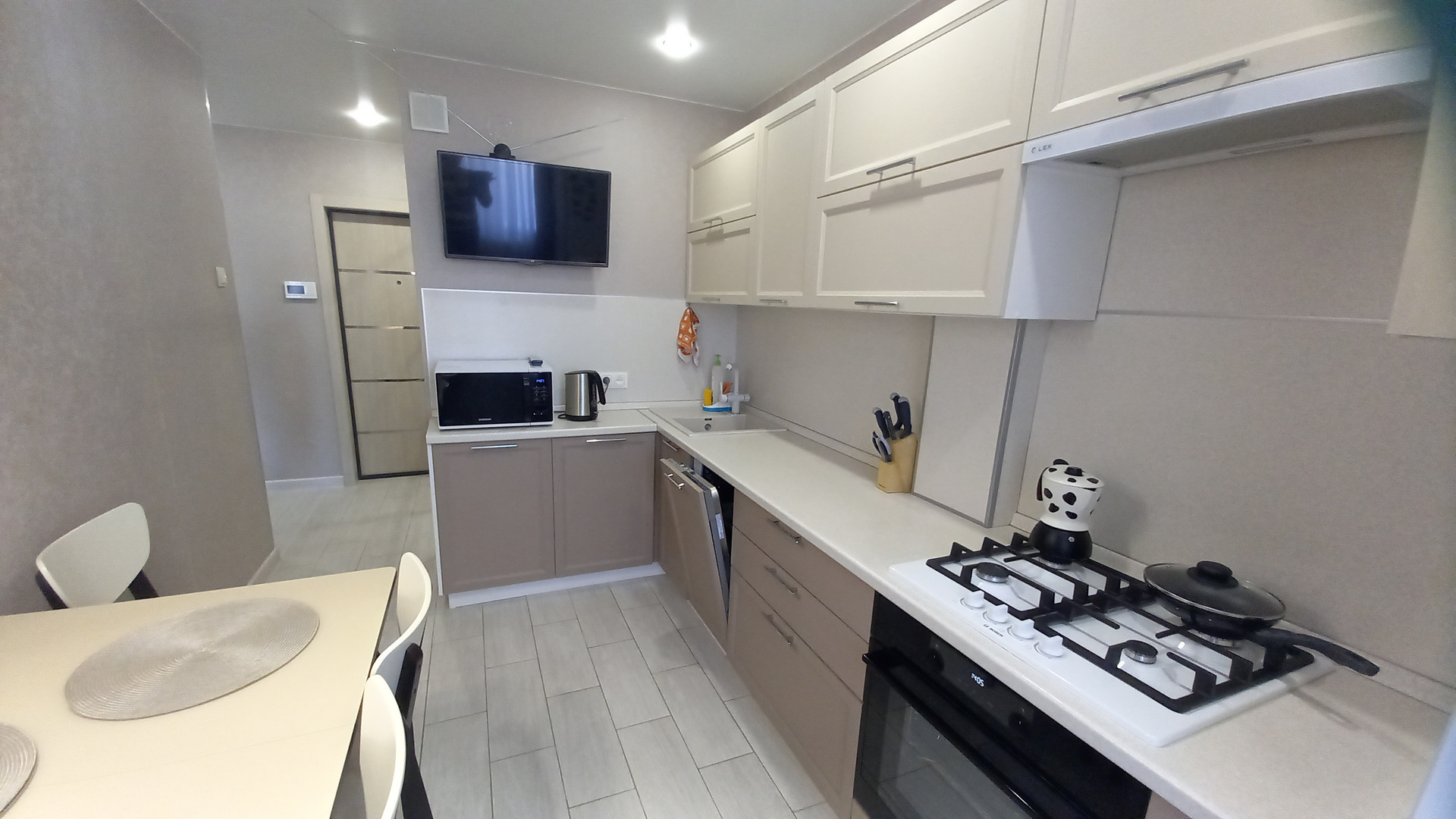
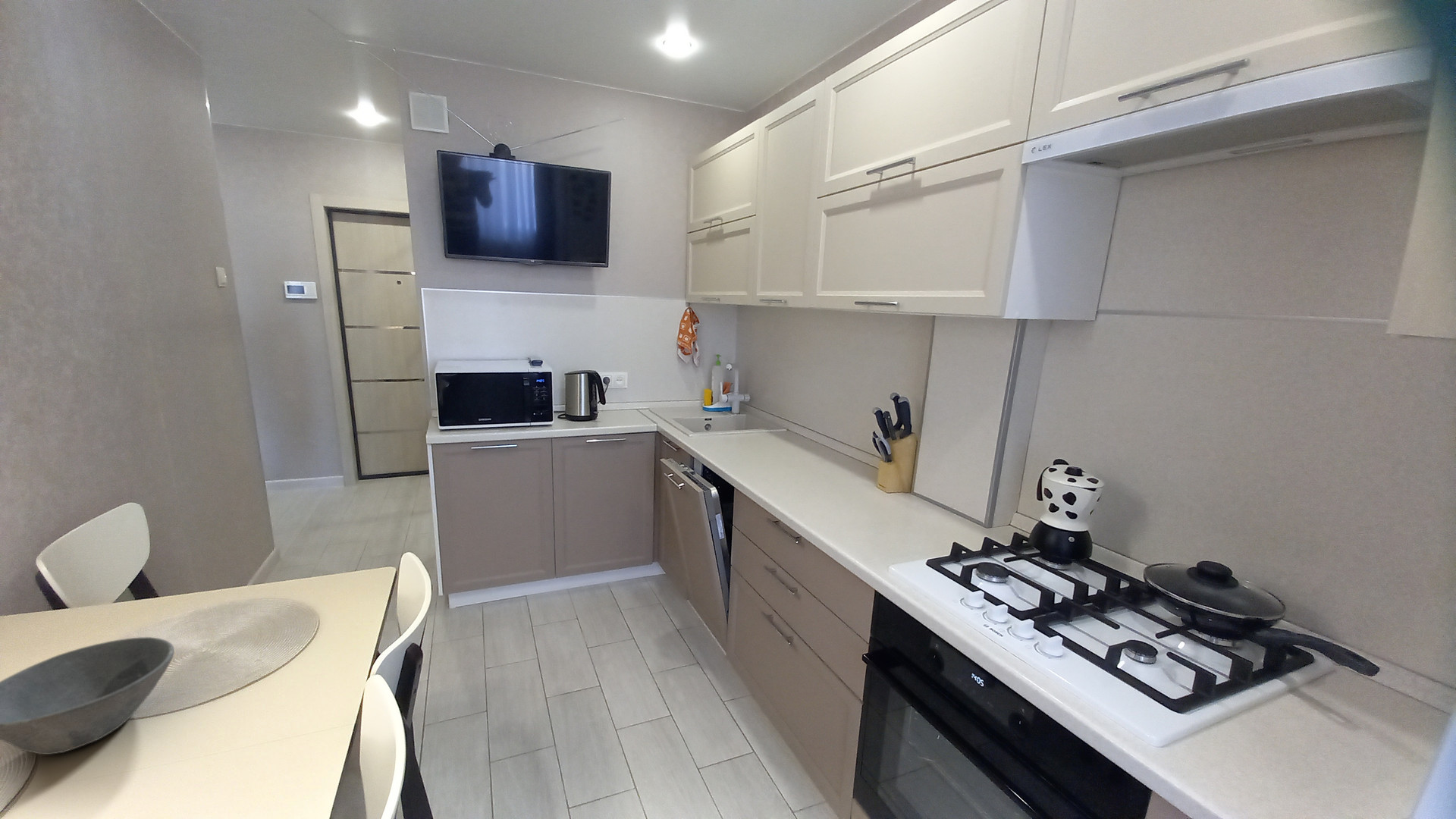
+ bowl (86, 700)
